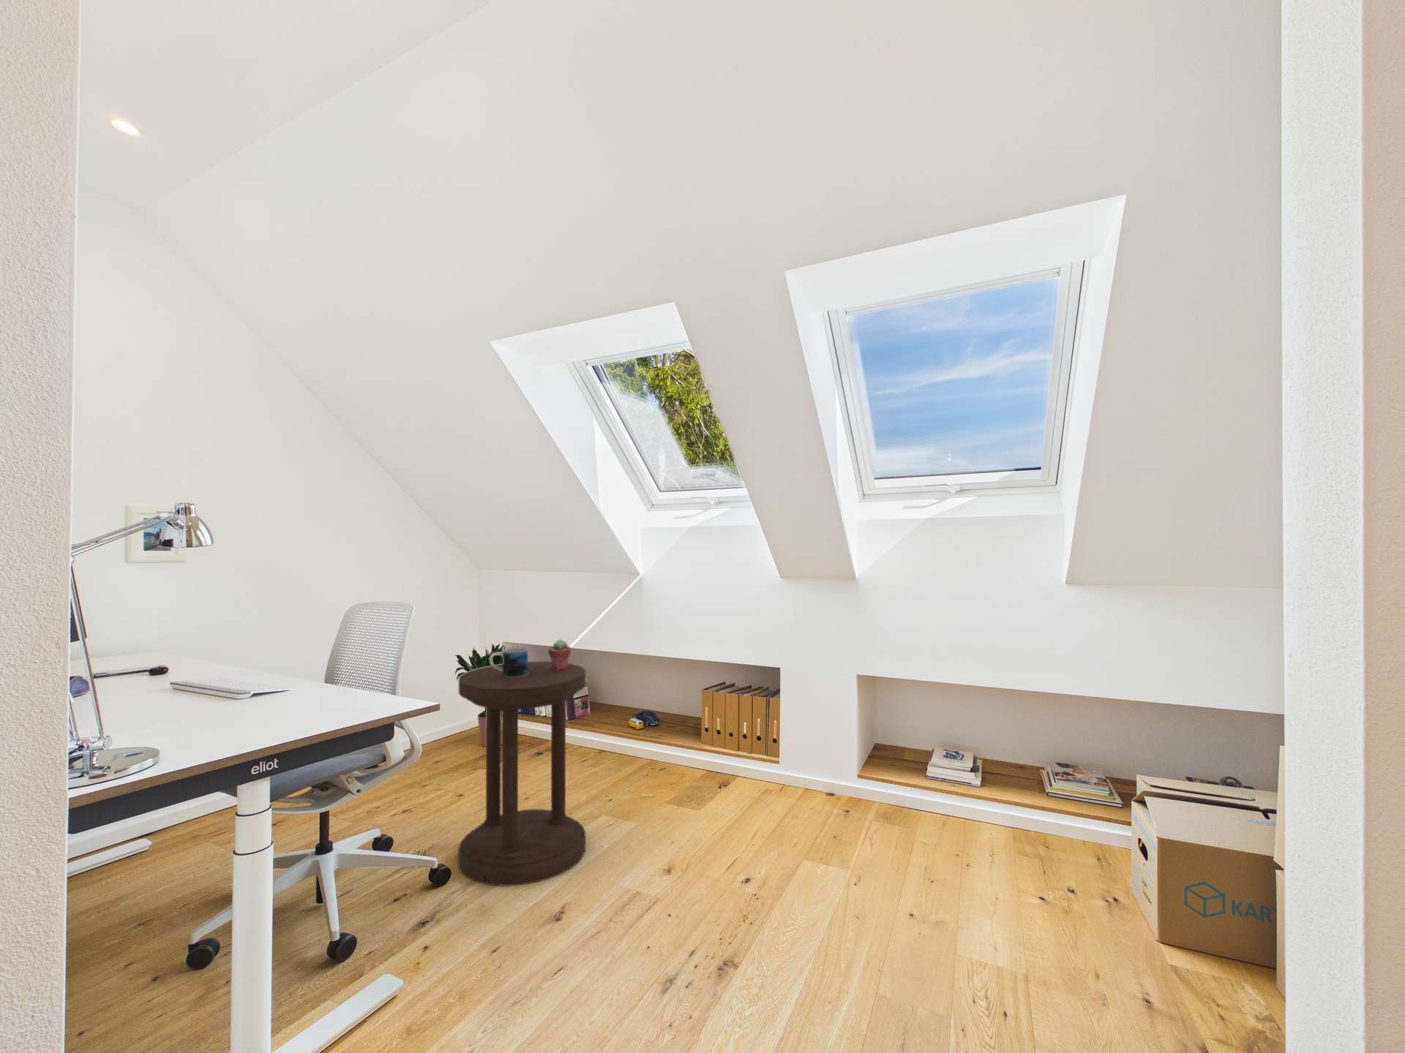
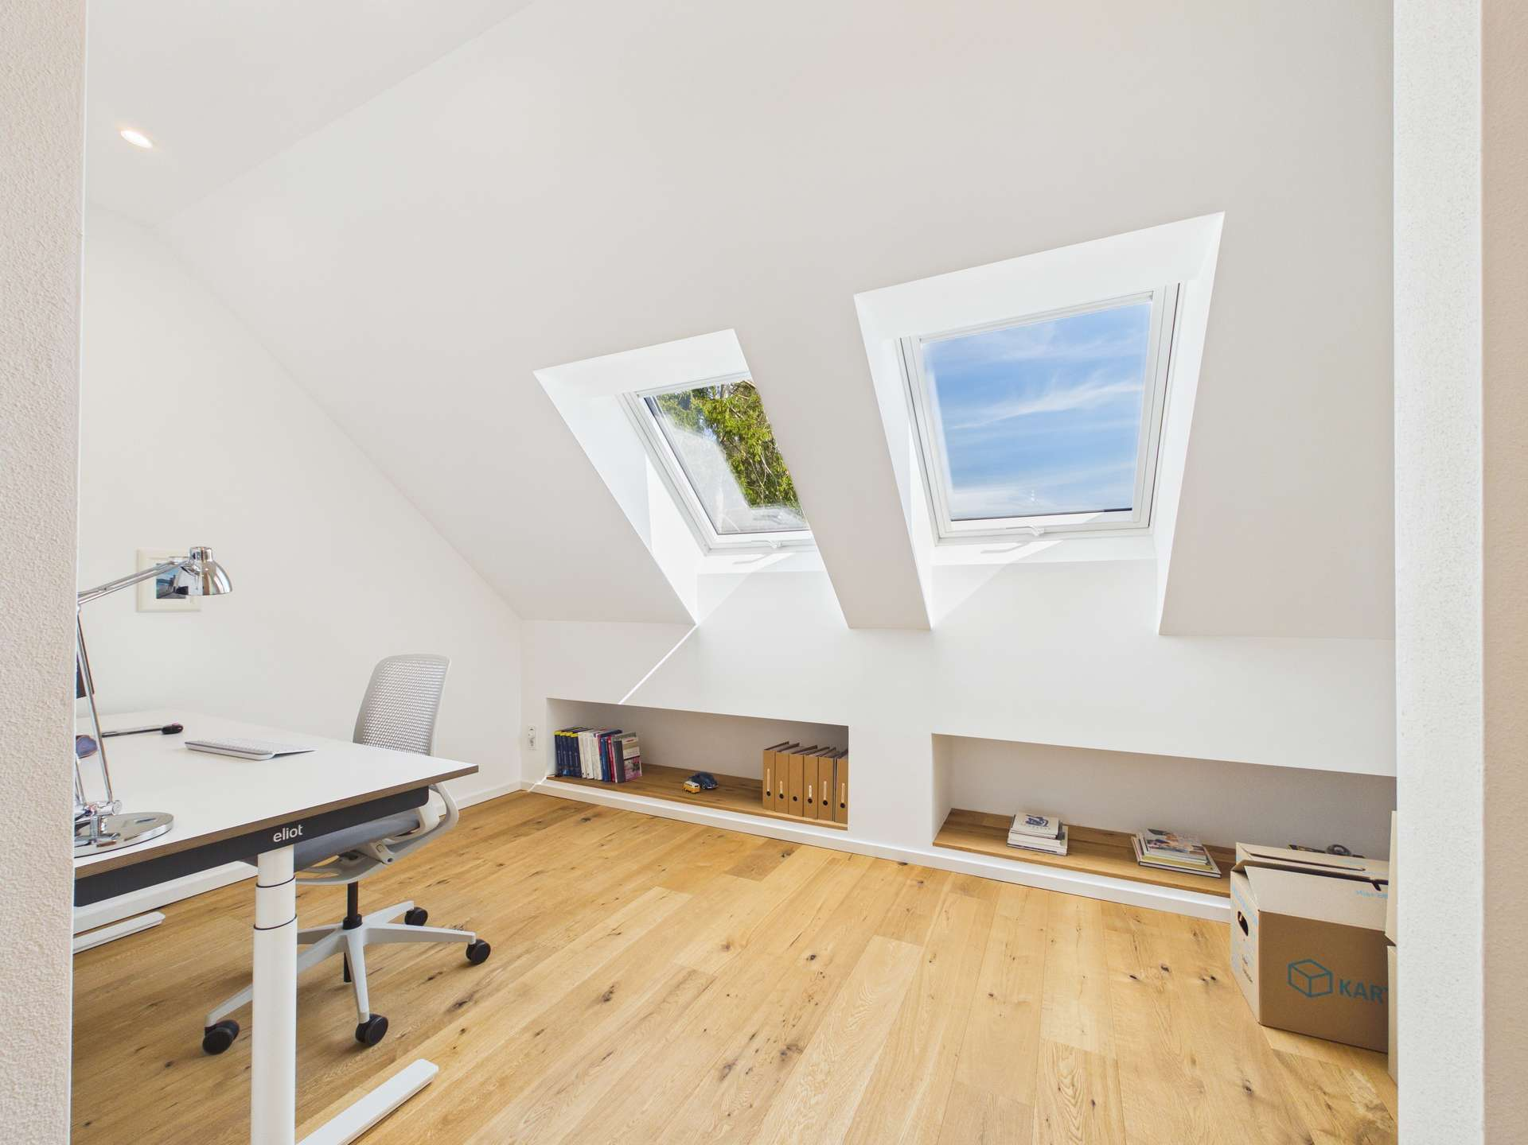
- side table (518, 763)
- mug (509, 663)
- potted succulent (559, 653)
- potted plant (486, 708)
